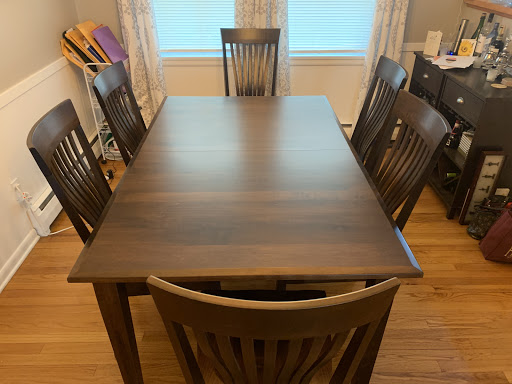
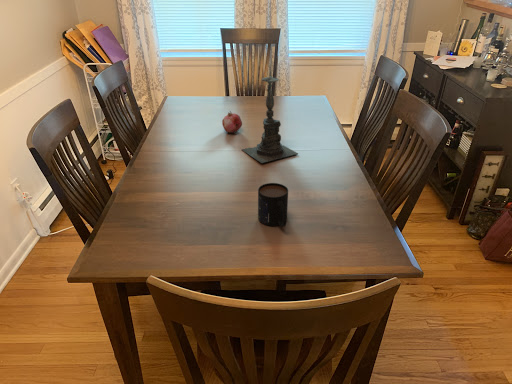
+ mug (275, 207)
+ fruit (232, 121)
+ candle holder (270, 110)
